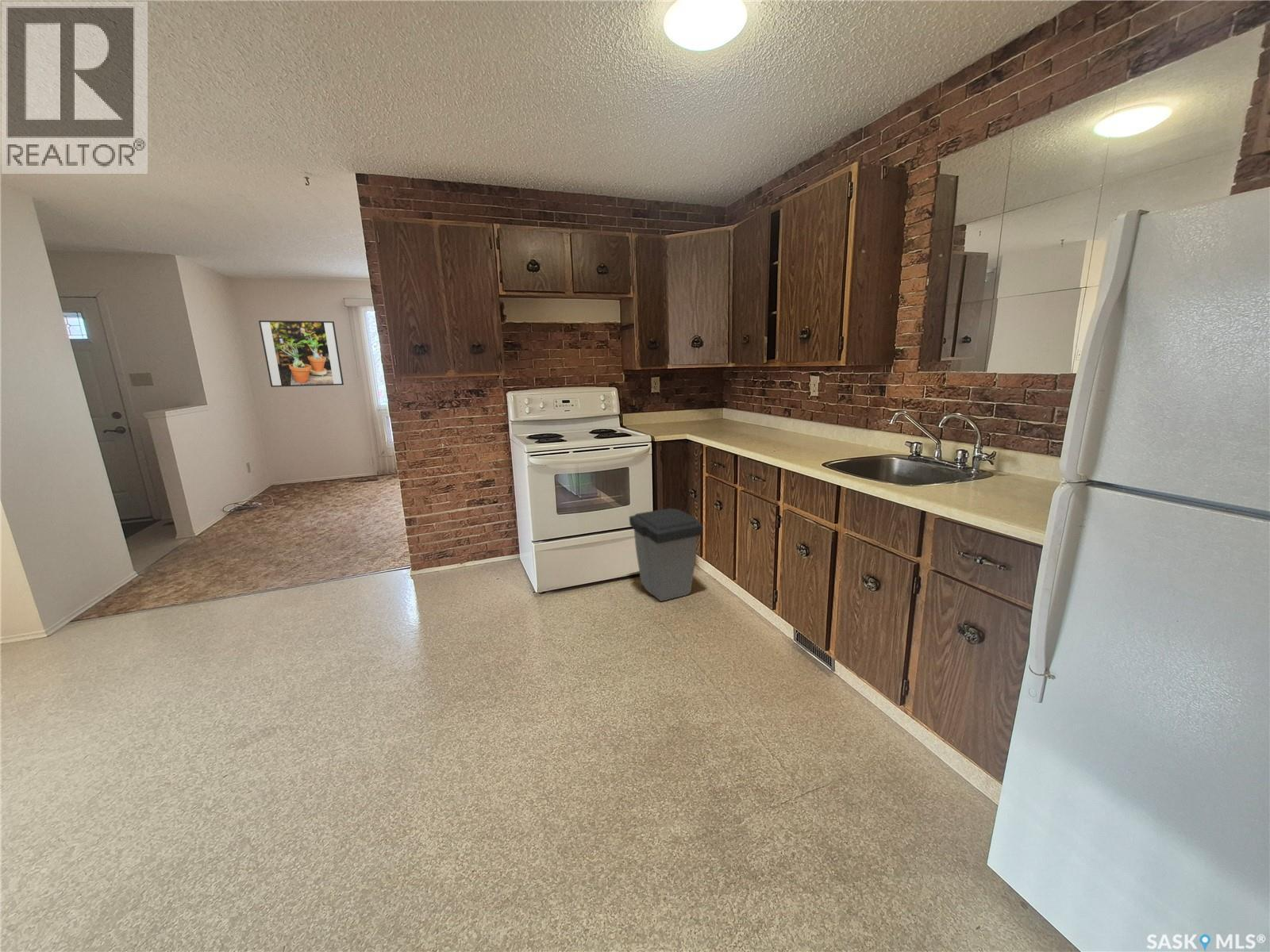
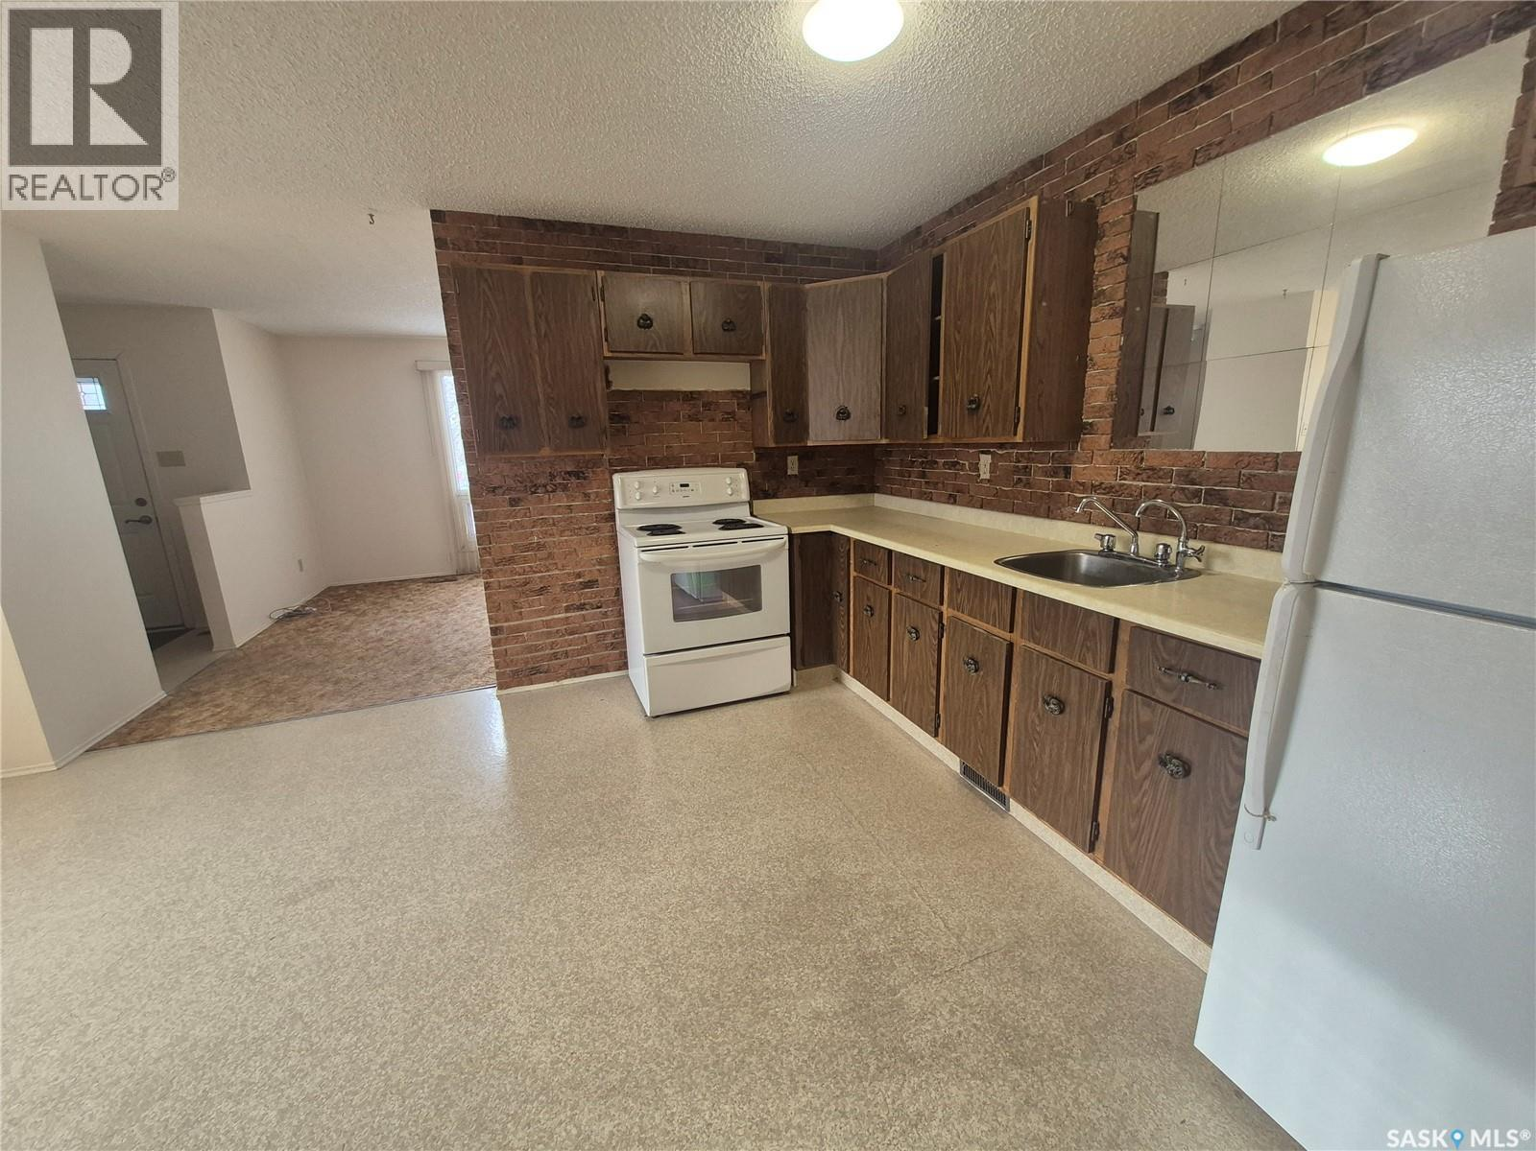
- trash can (663, 553)
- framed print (302, 354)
